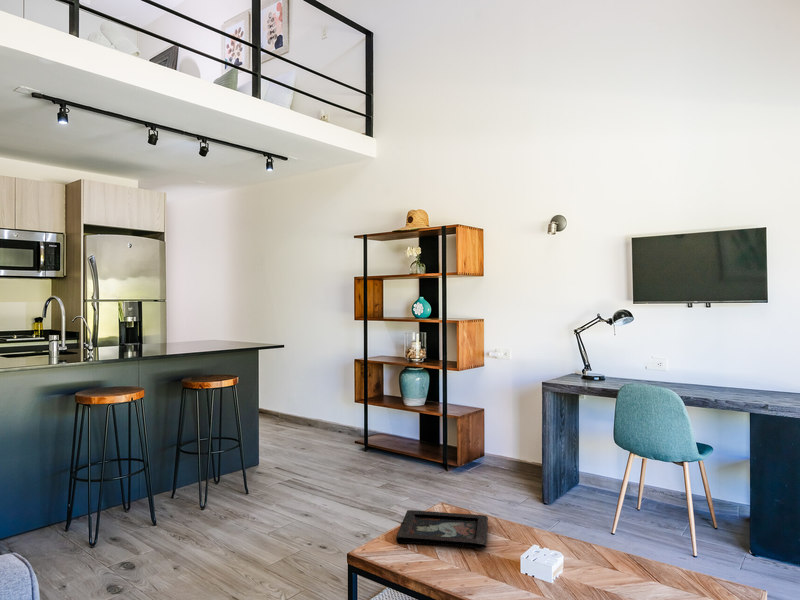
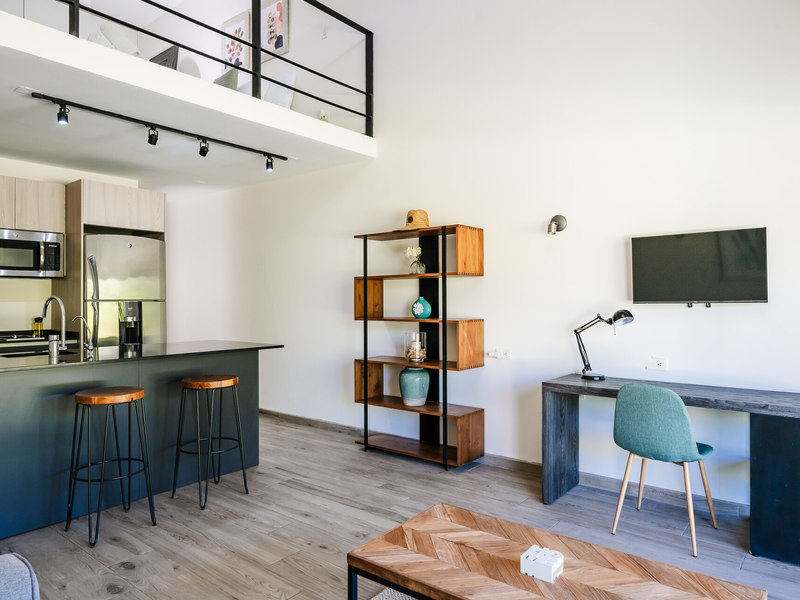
- decorative tray (443, 529)
